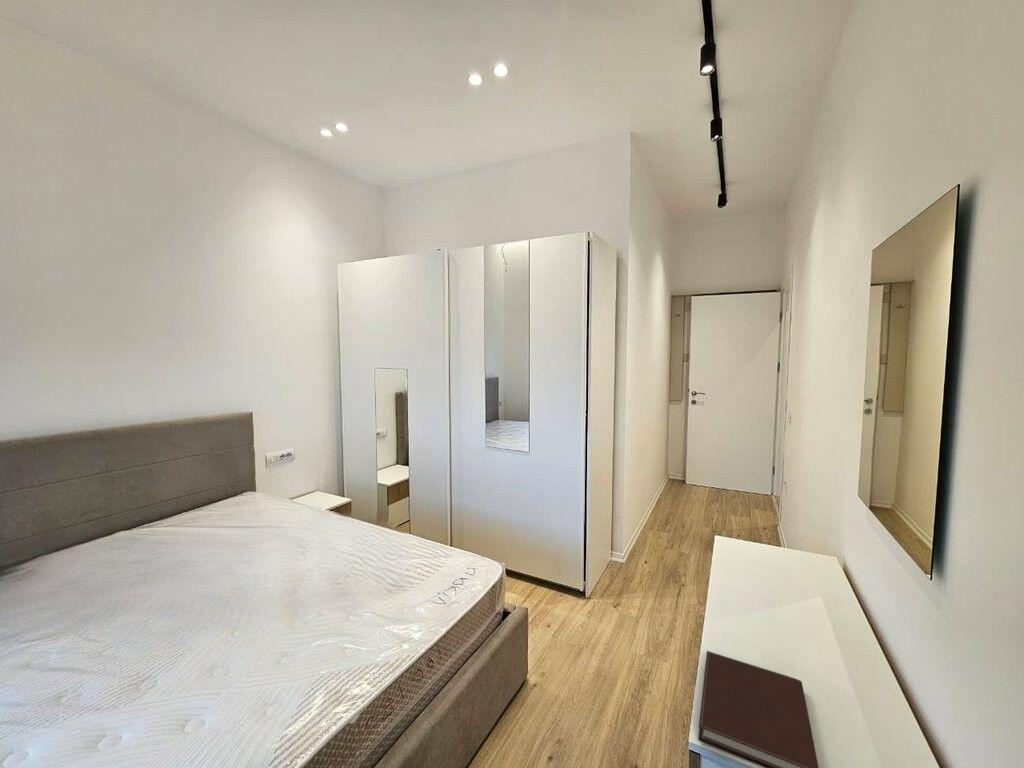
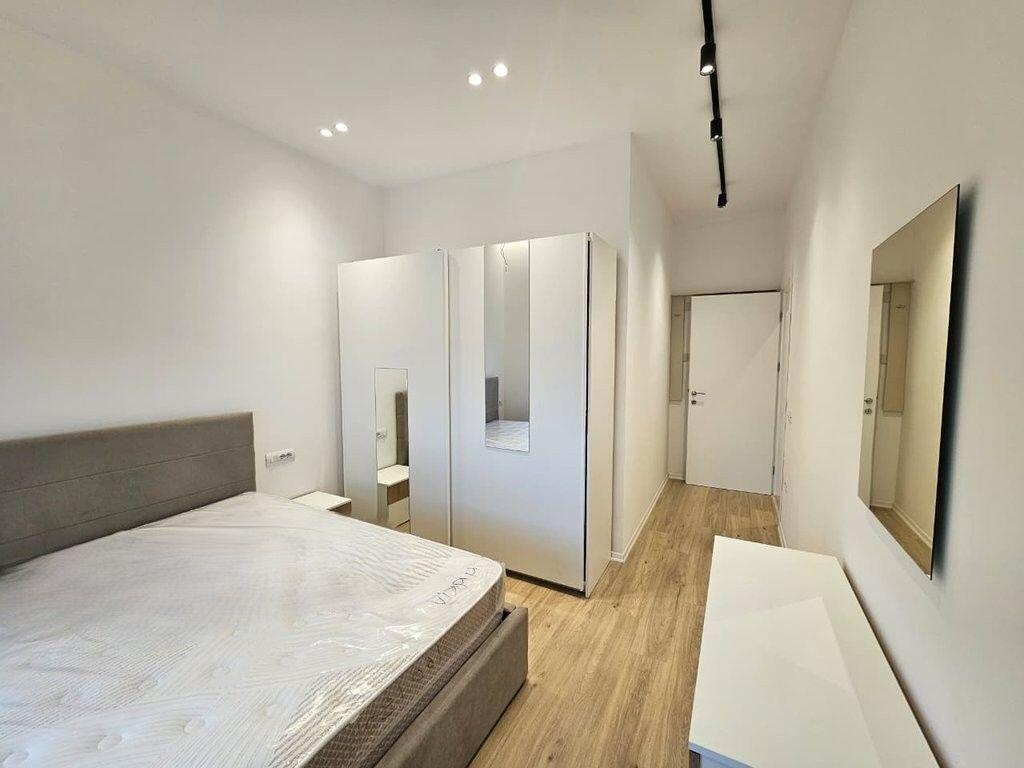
- notebook (753, 708)
